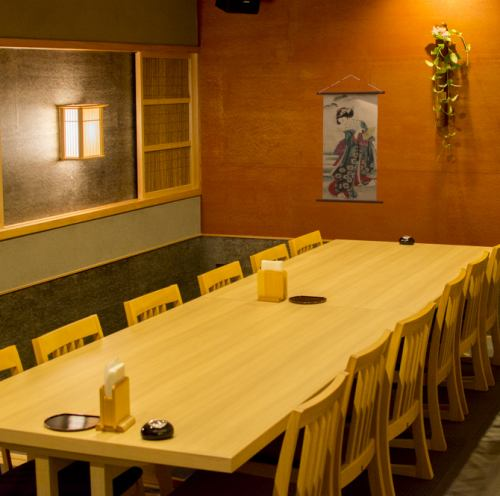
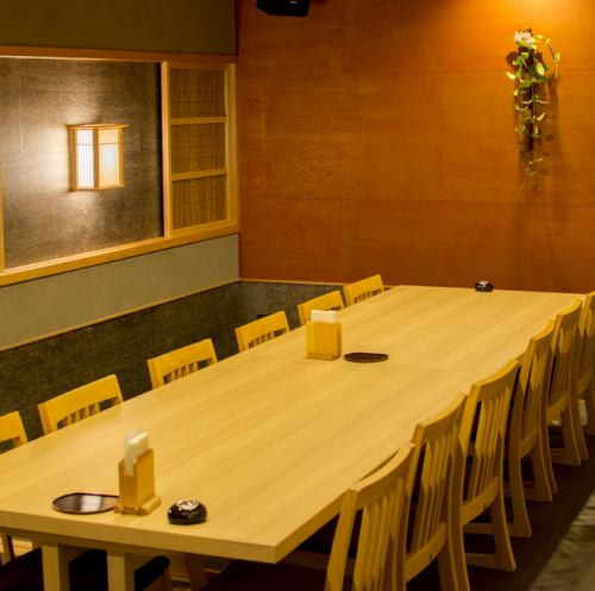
- wall scroll (349, 139)
